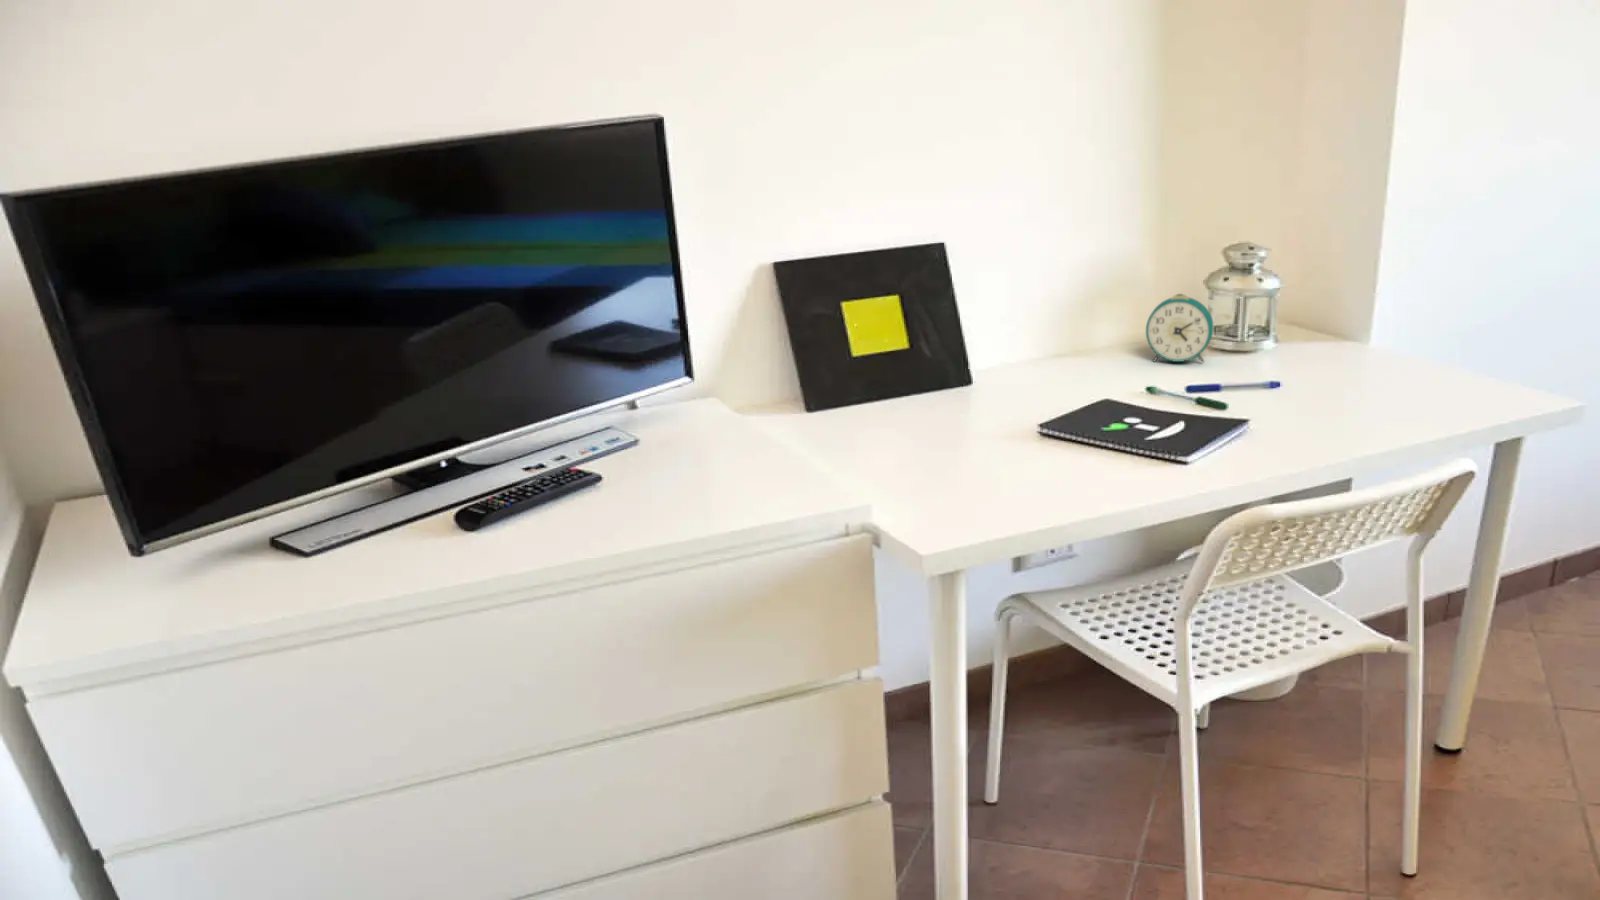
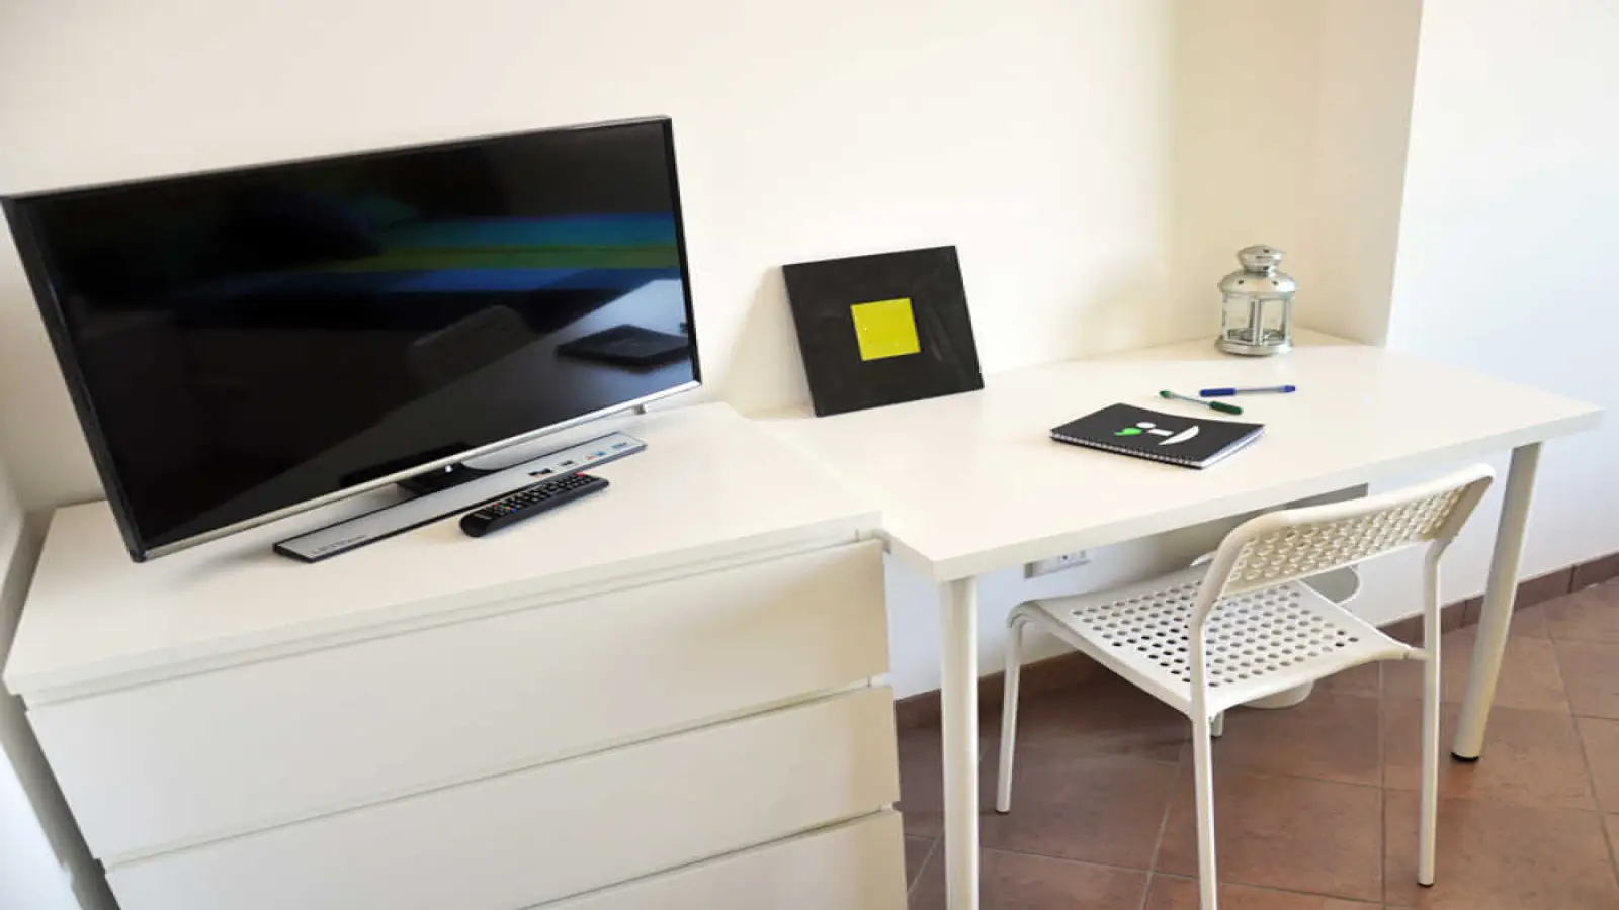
- alarm clock (1179, 326)
